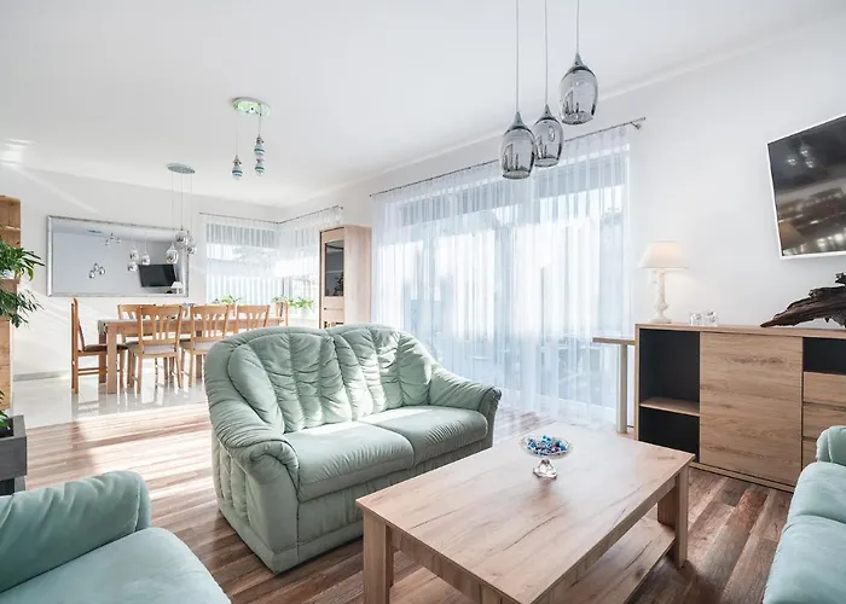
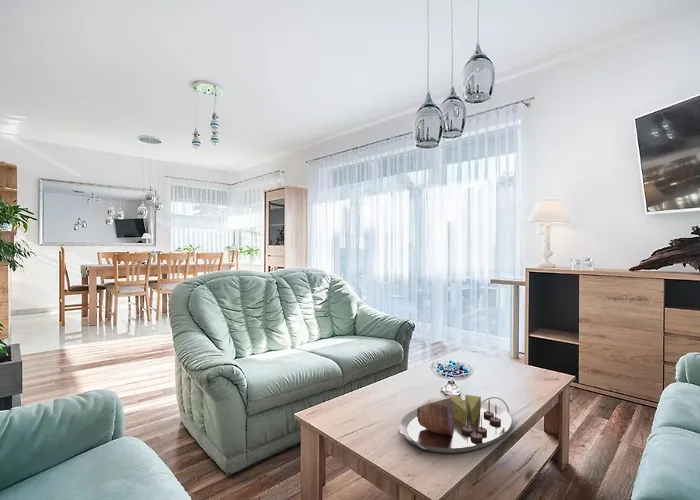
+ serving tray (456, 408)
